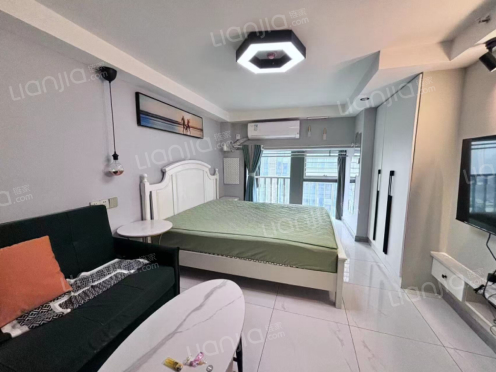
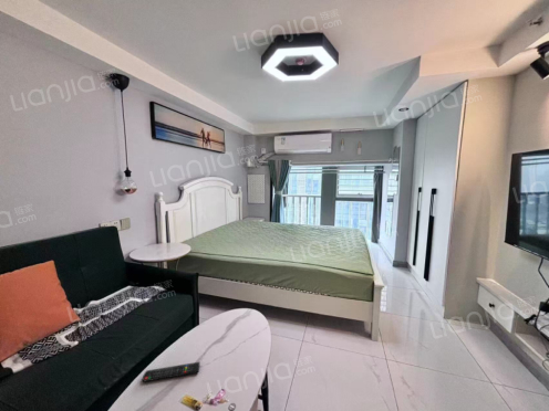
+ remote control (172, 371)
